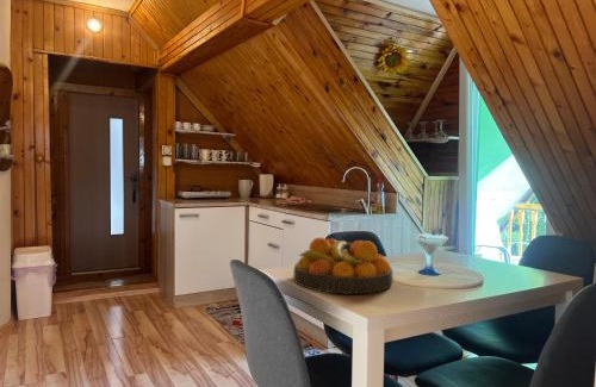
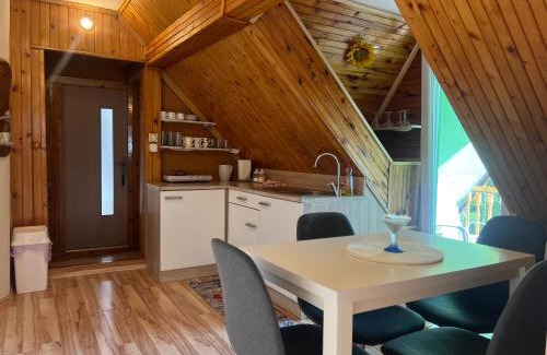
- fruit bowl (342, 260)
